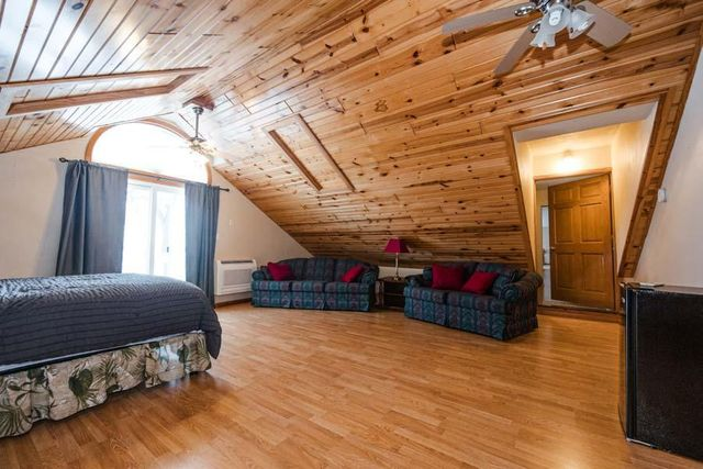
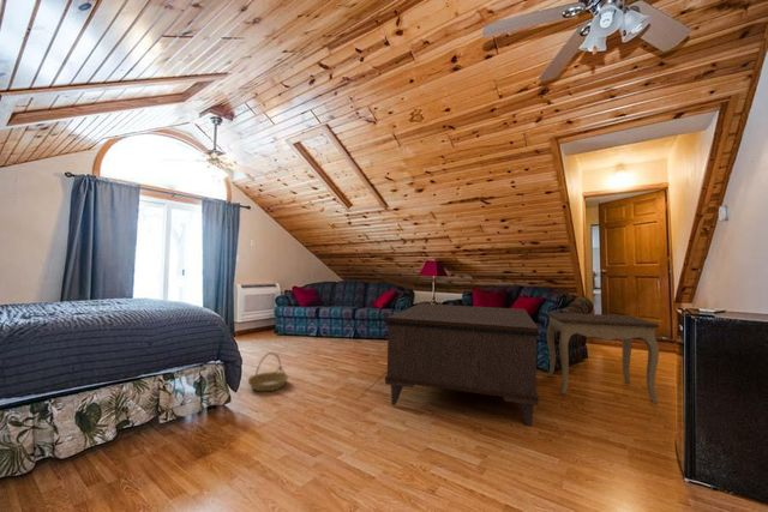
+ side table (596, 337)
+ coffee table (463, 350)
+ basket (269, 373)
